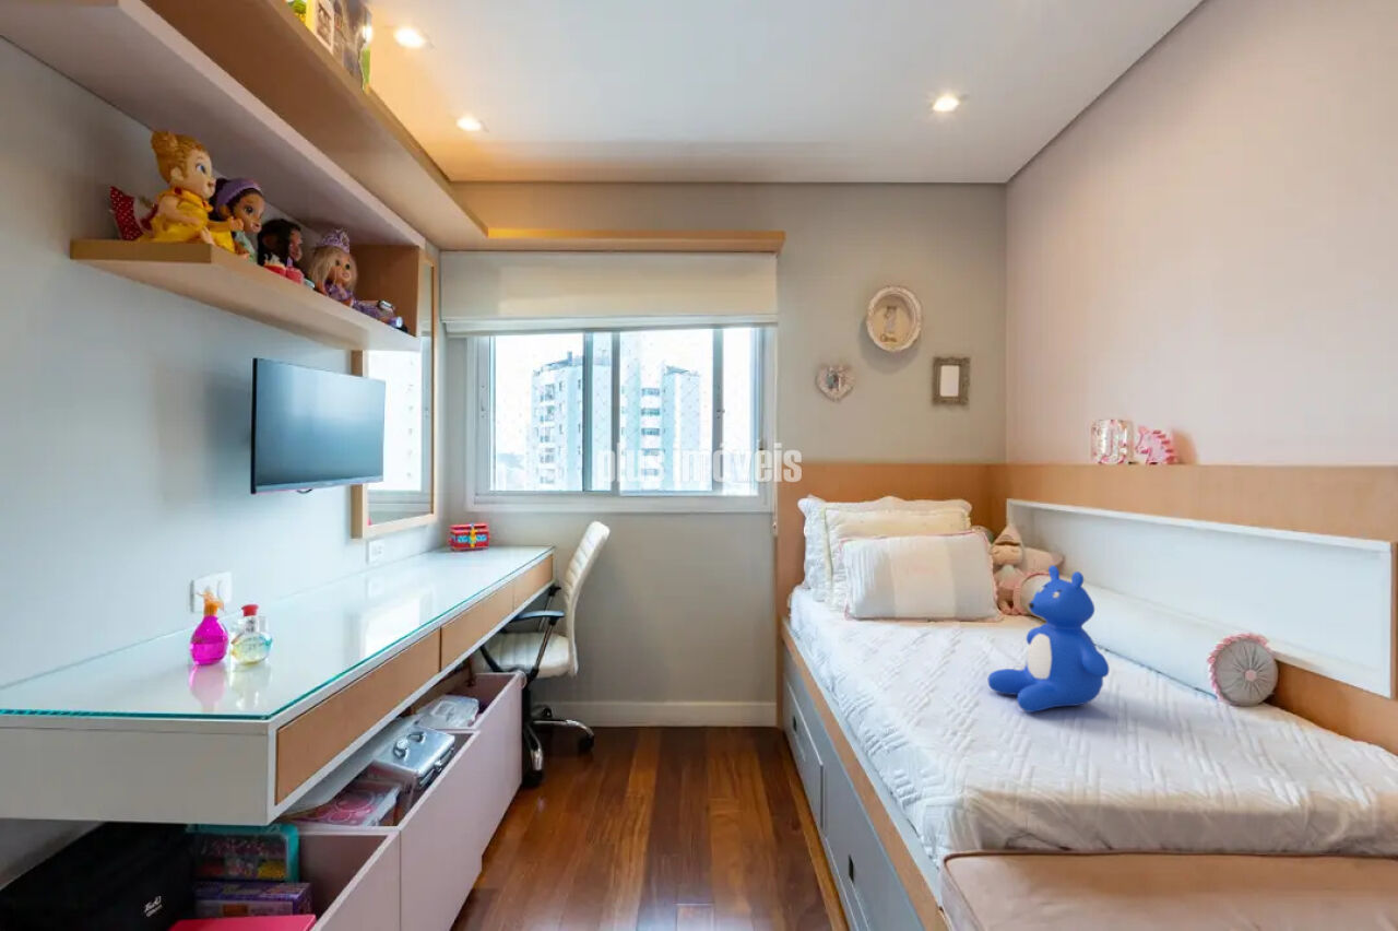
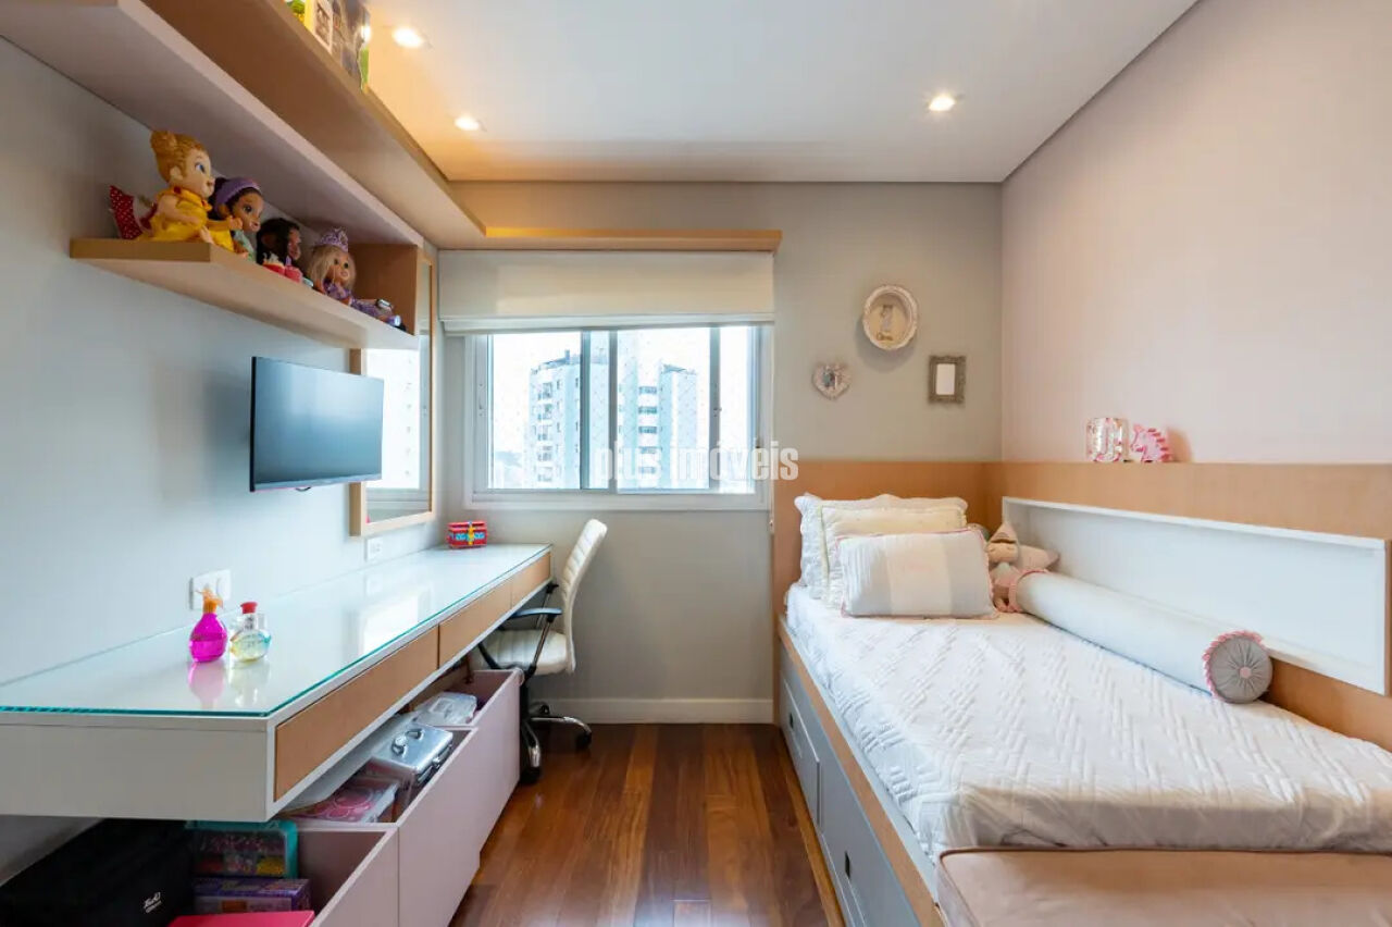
- teddy bear (1045, 635)
